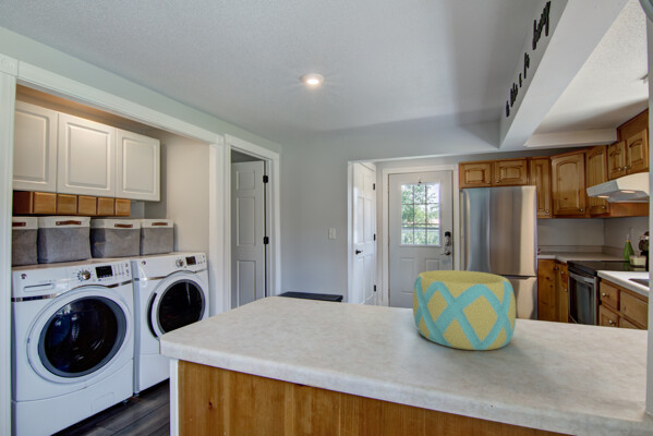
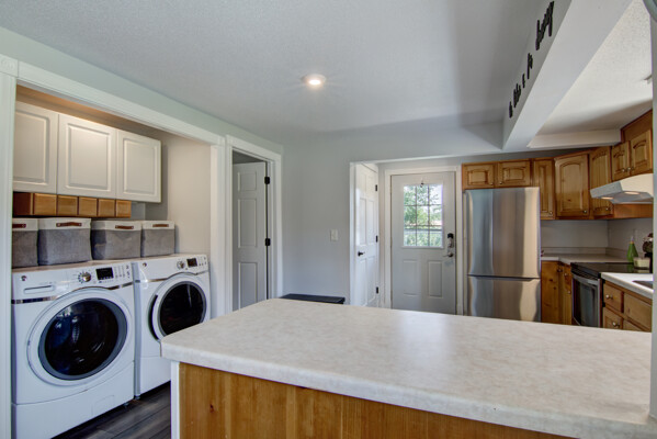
- bowl (461, 305)
